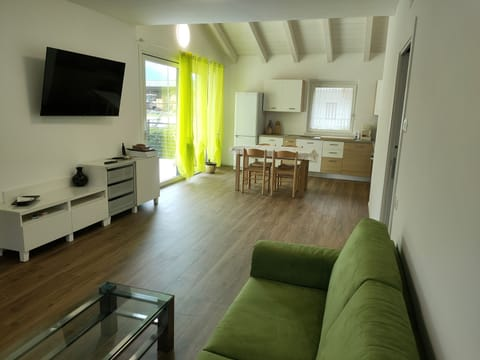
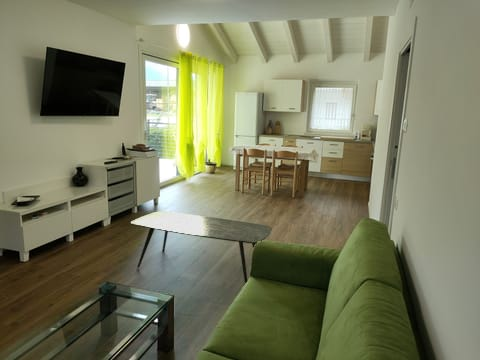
+ coffee table (201, 236)
